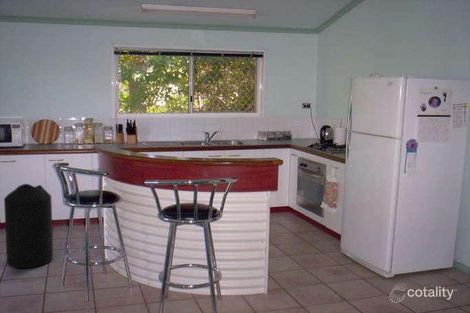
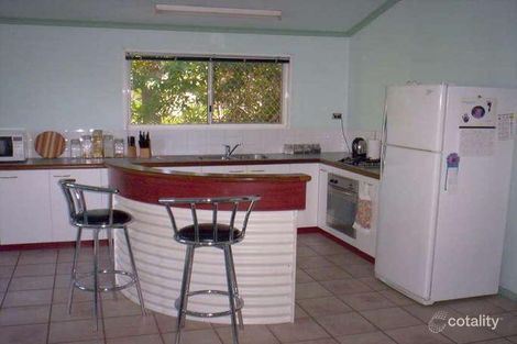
- trash can (29, 223)
